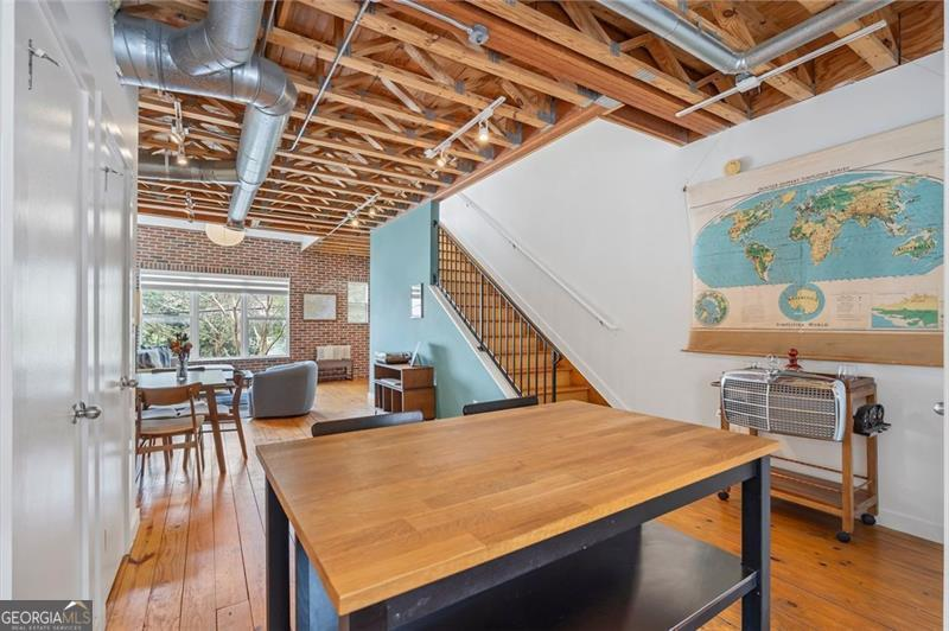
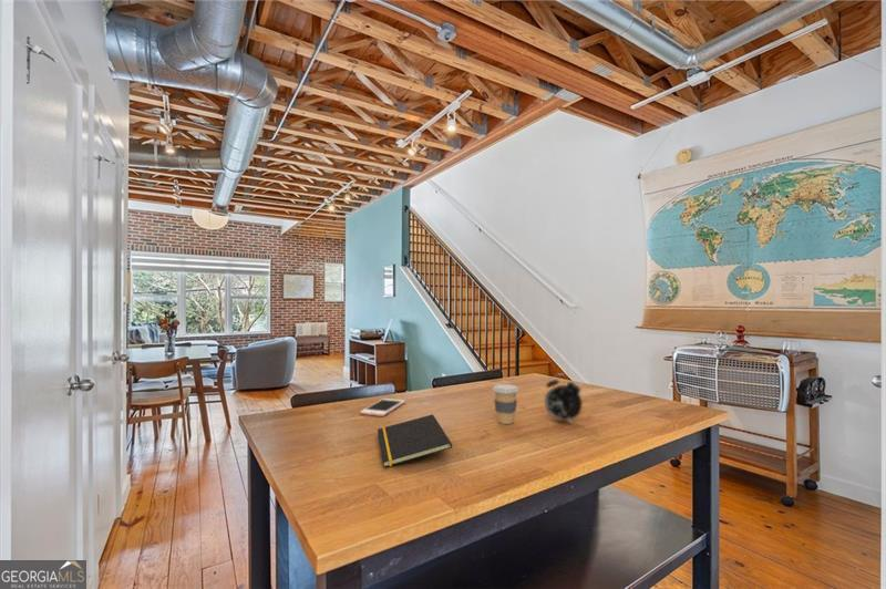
+ alarm clock (562, 397)
+ cell phone (383, 406)
+ coffee cup (505, 403)
+ notepad (411, 437)
